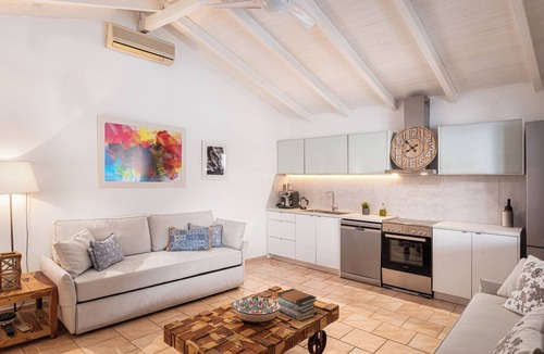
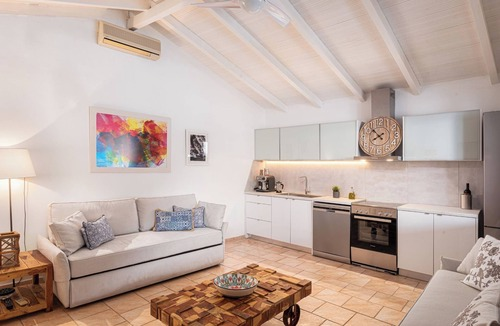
- book stack (296, 303)
